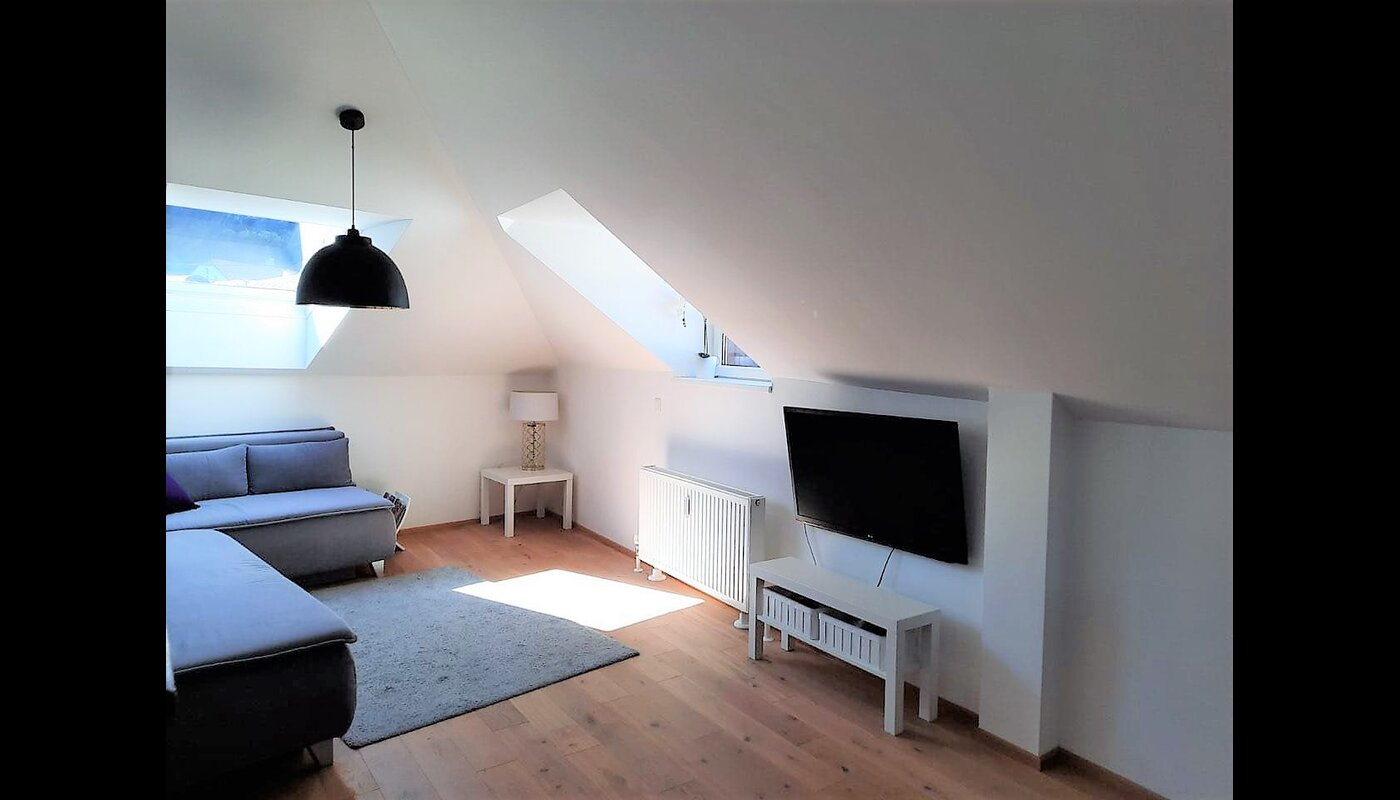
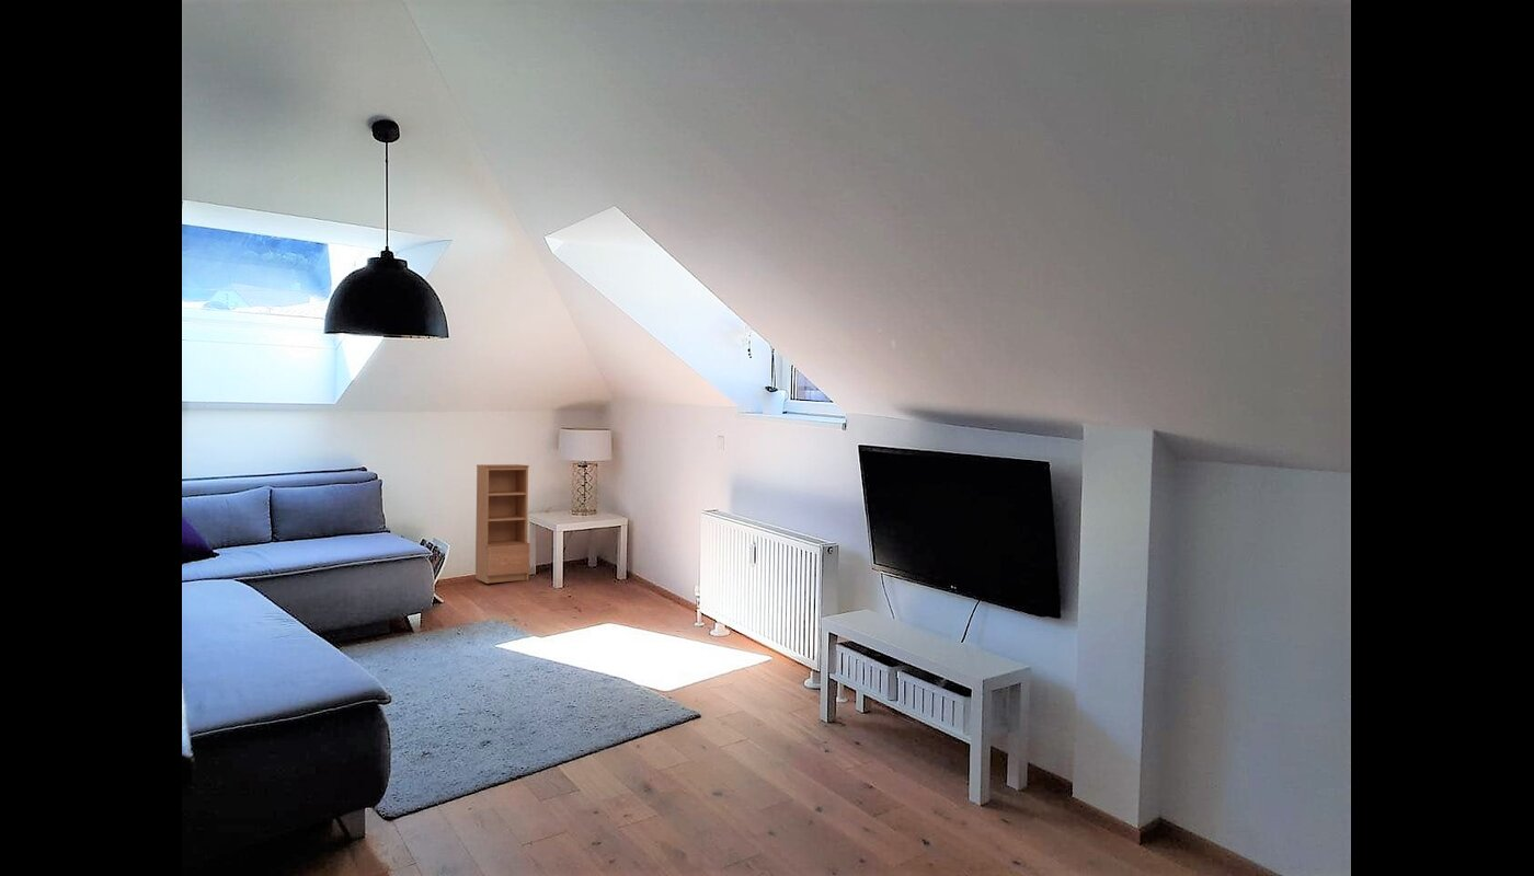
+ bookcase (503, 521)
